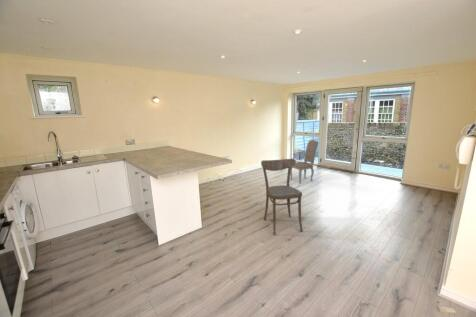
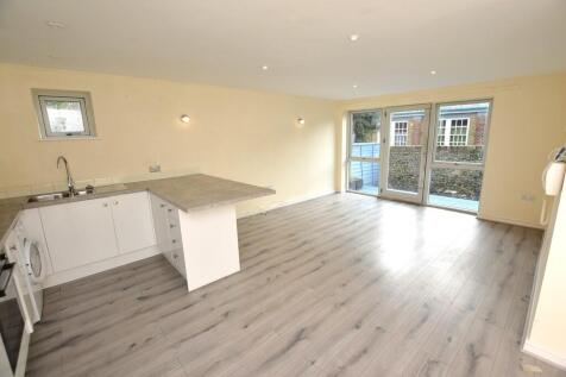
- dining chair (281, 193)
- dining chair (302, 162)
